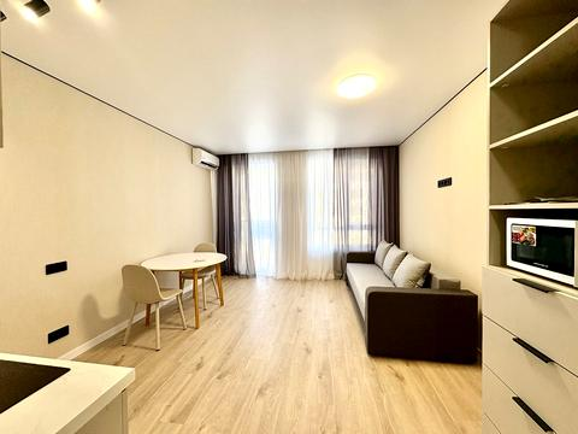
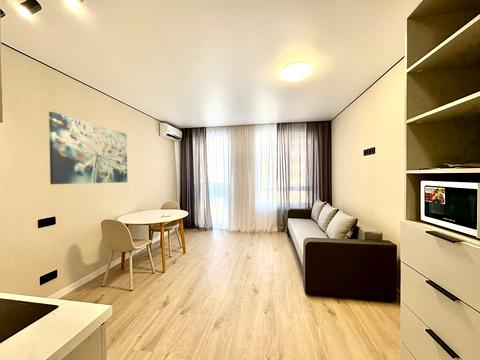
+ wall art (96, 154)
